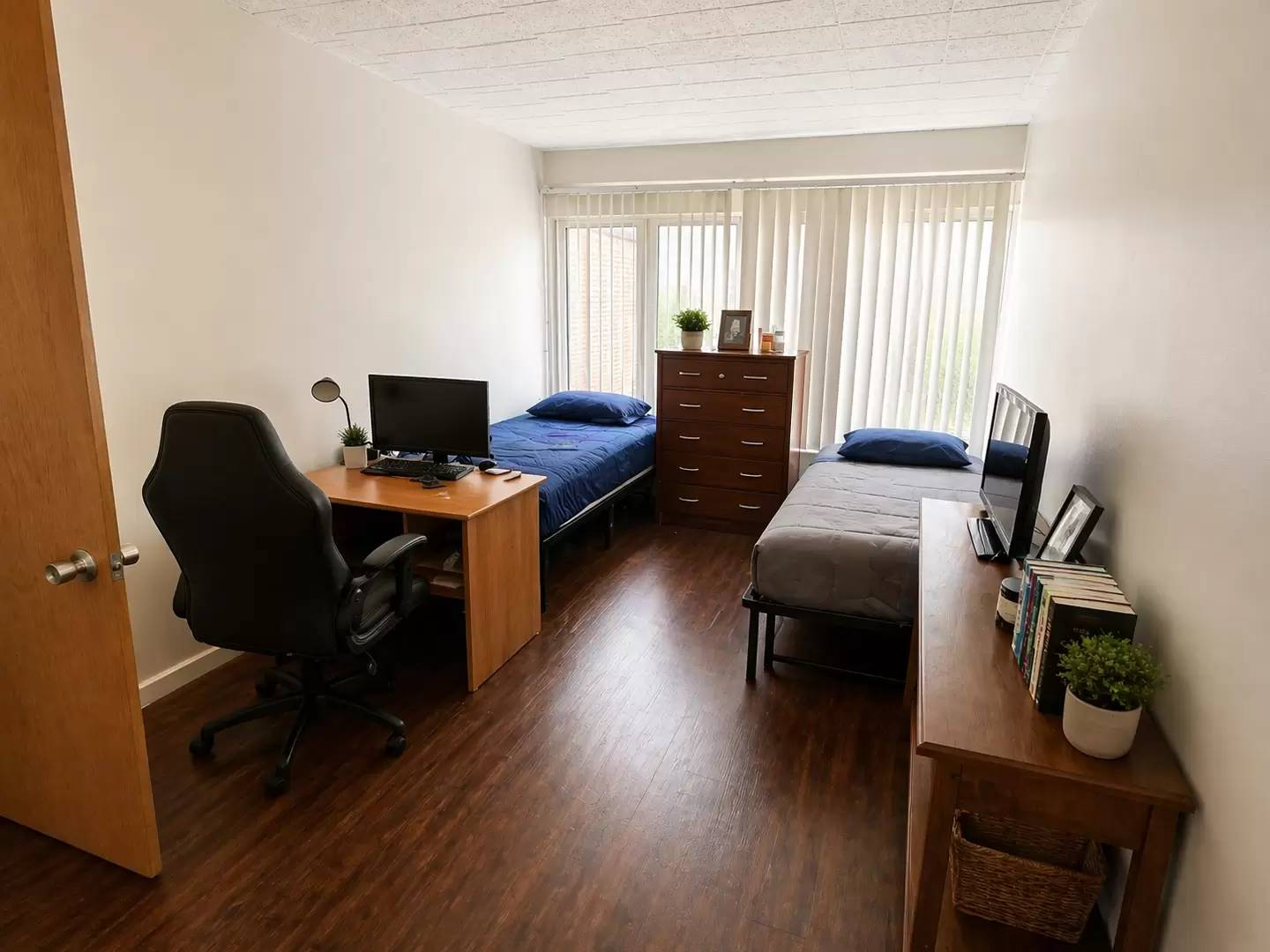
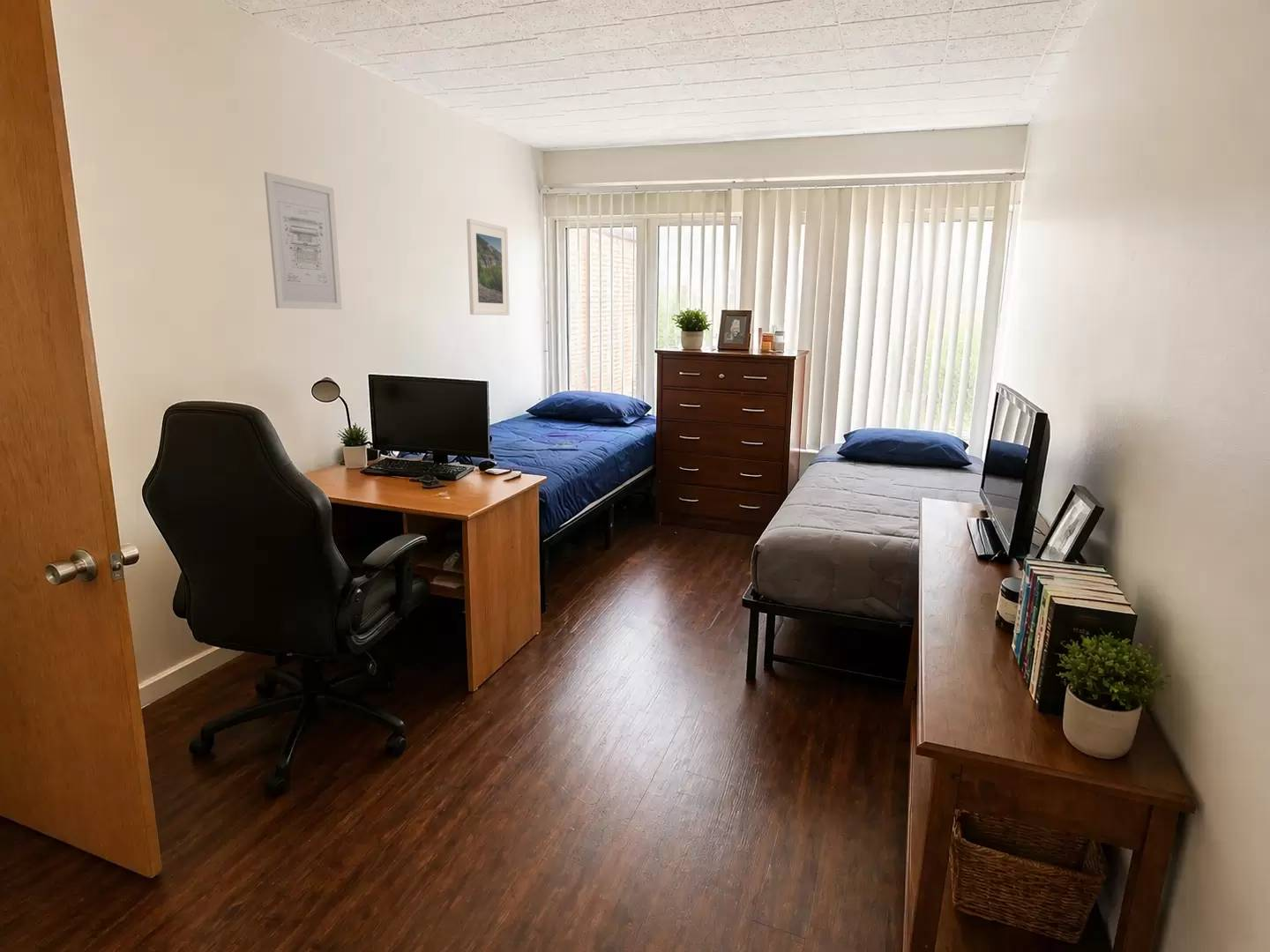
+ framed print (489, 270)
+ wall art (305, 245)
